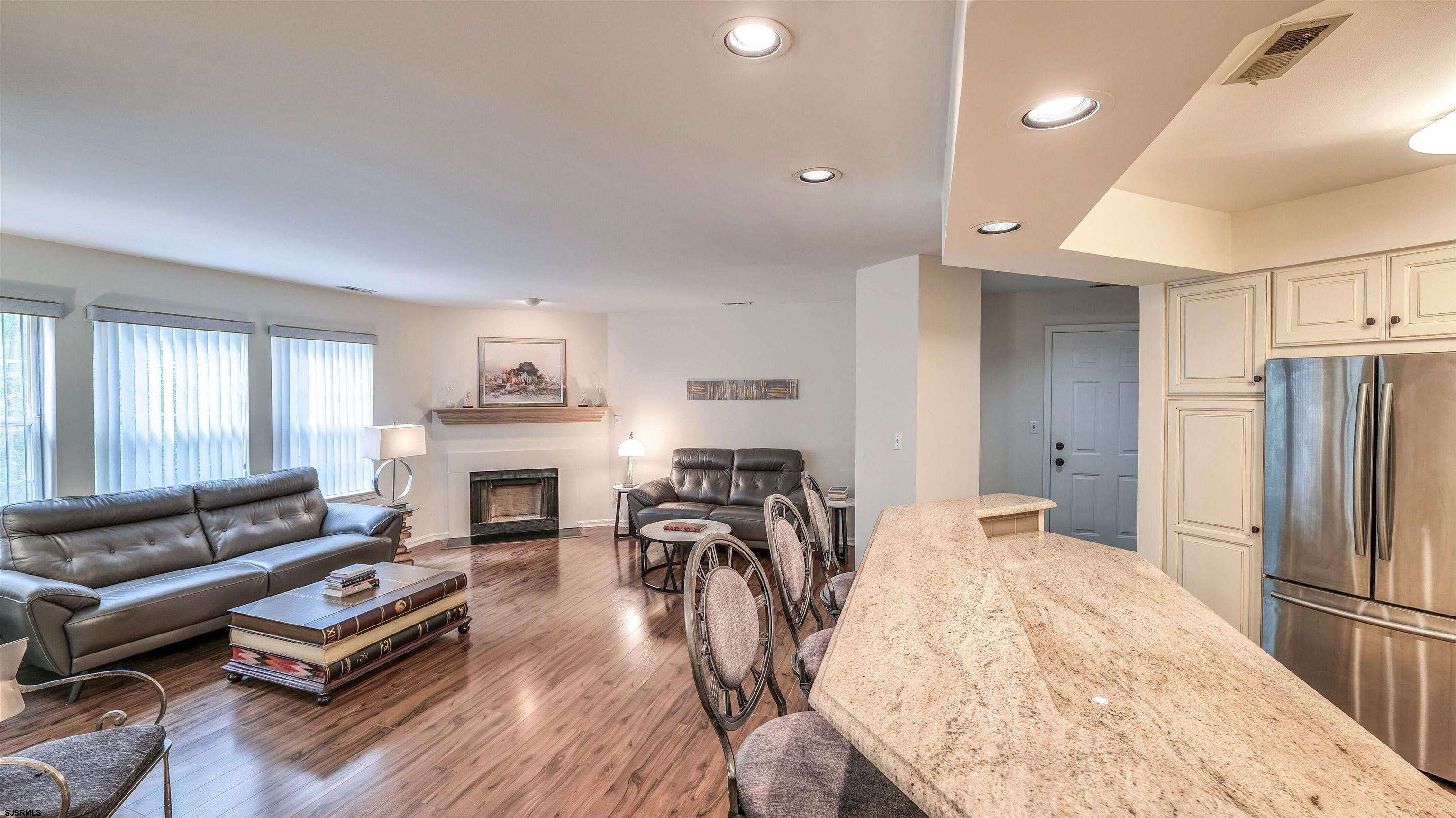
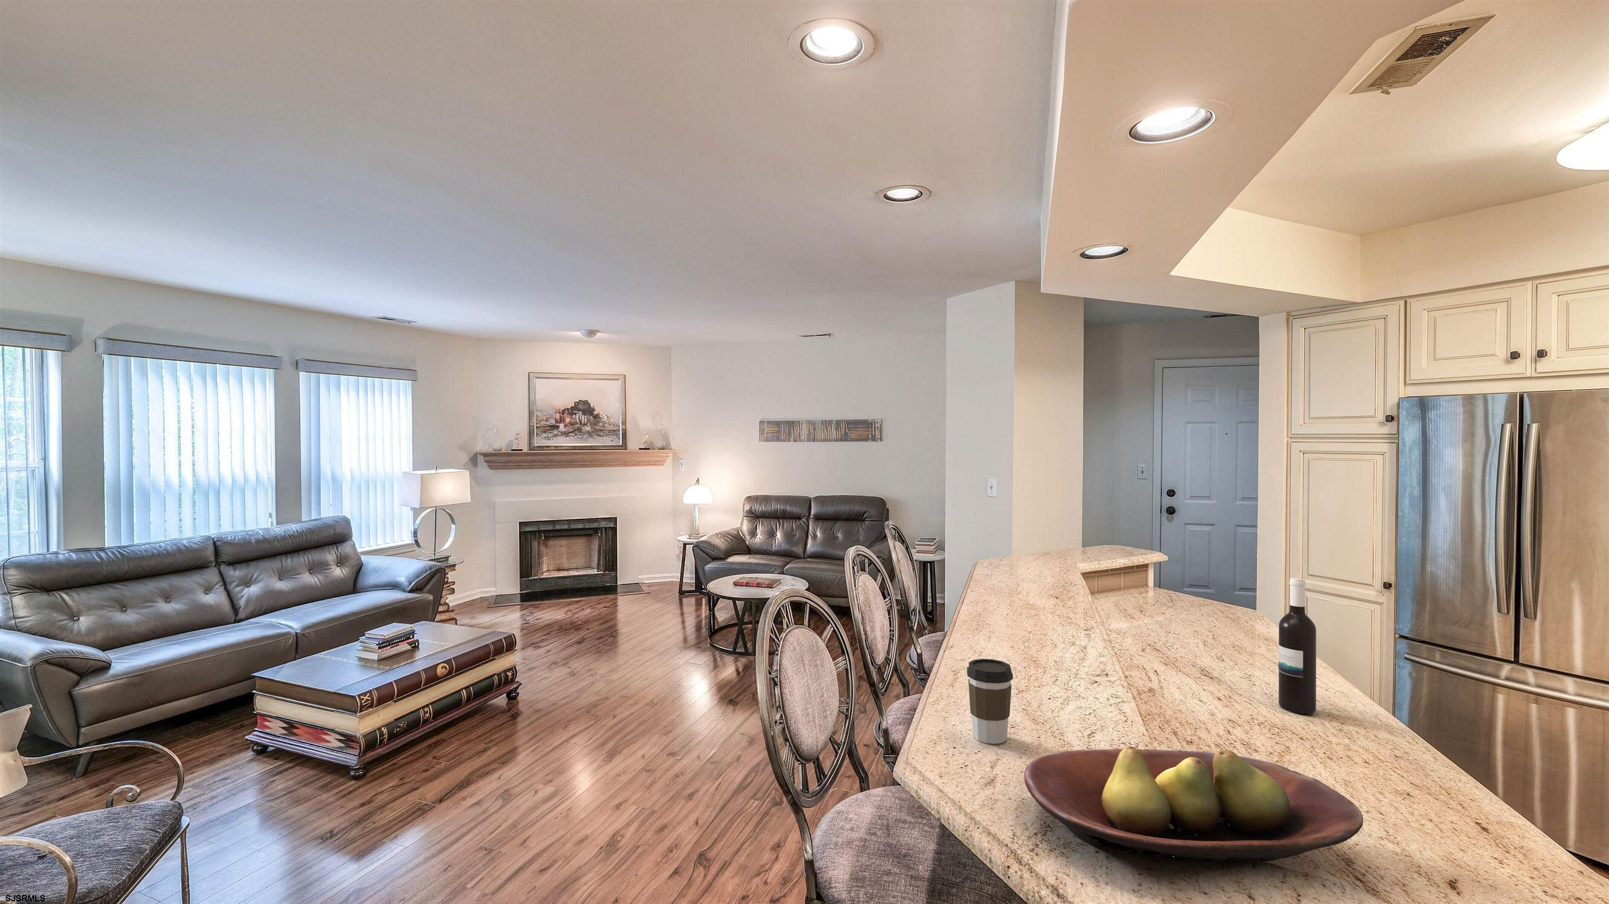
+ coffee cup (989, 701)
+ fruit bowl (1180, 793)
+ wine bottle (1297, 643)
